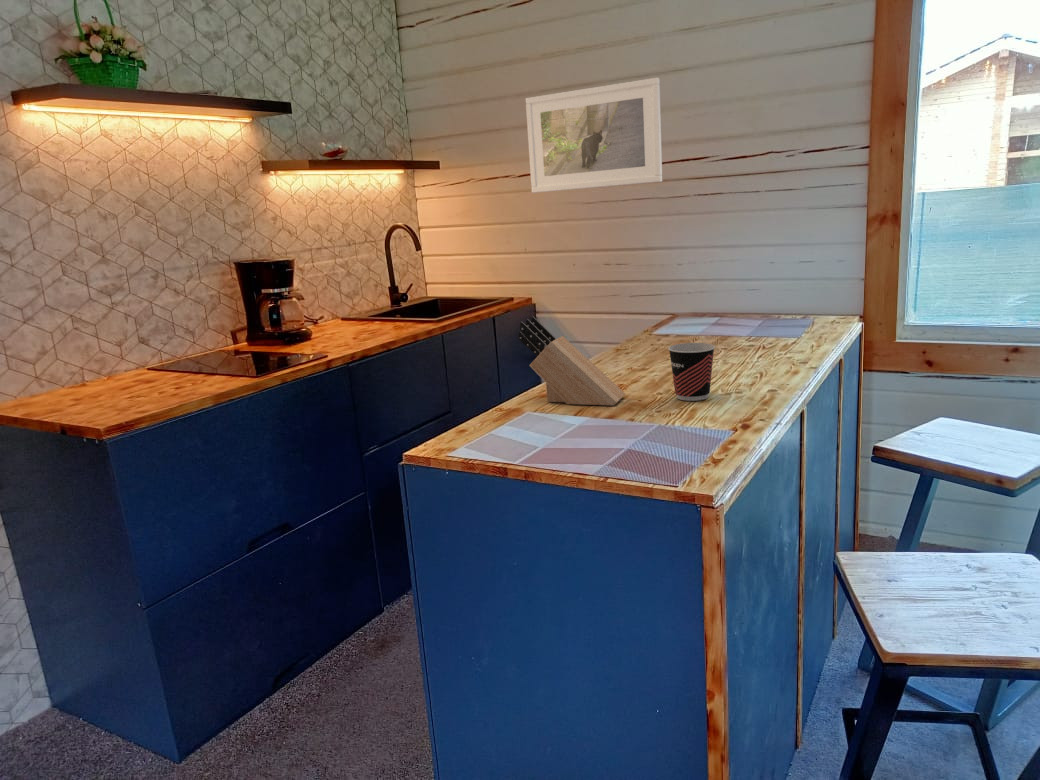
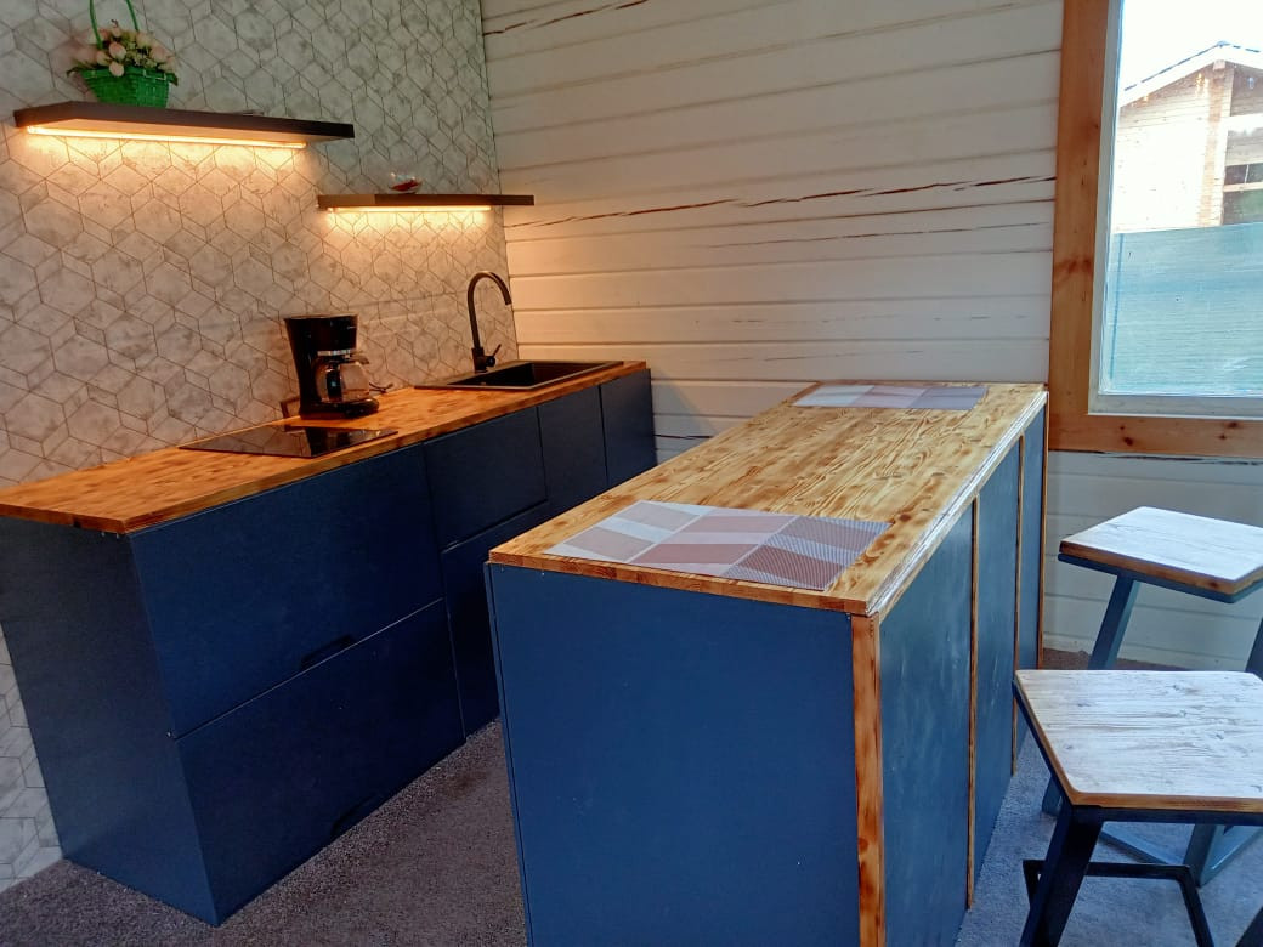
- cup (691, 372)
- knife block (569, 359)
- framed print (591, 138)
